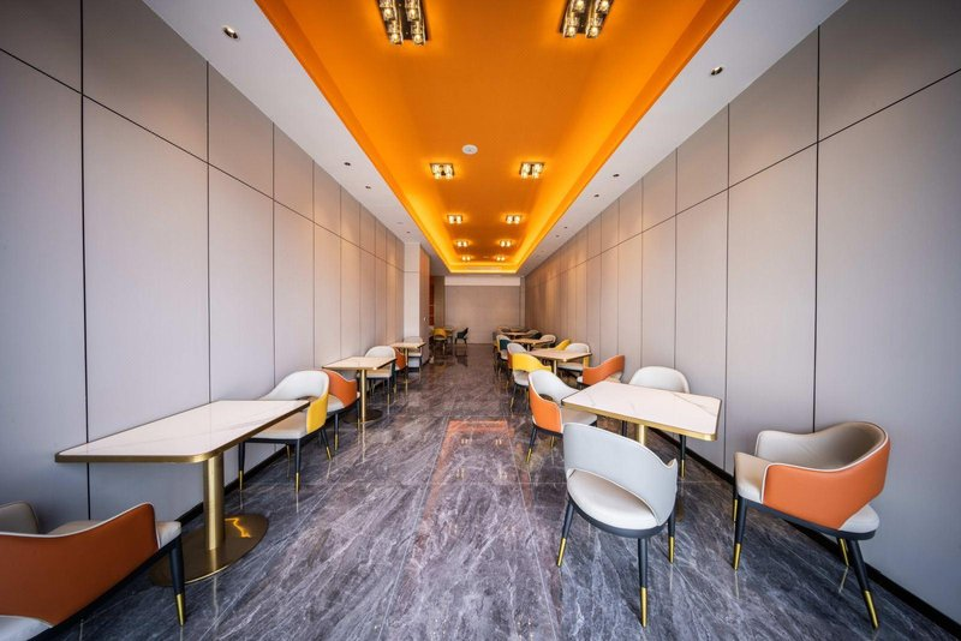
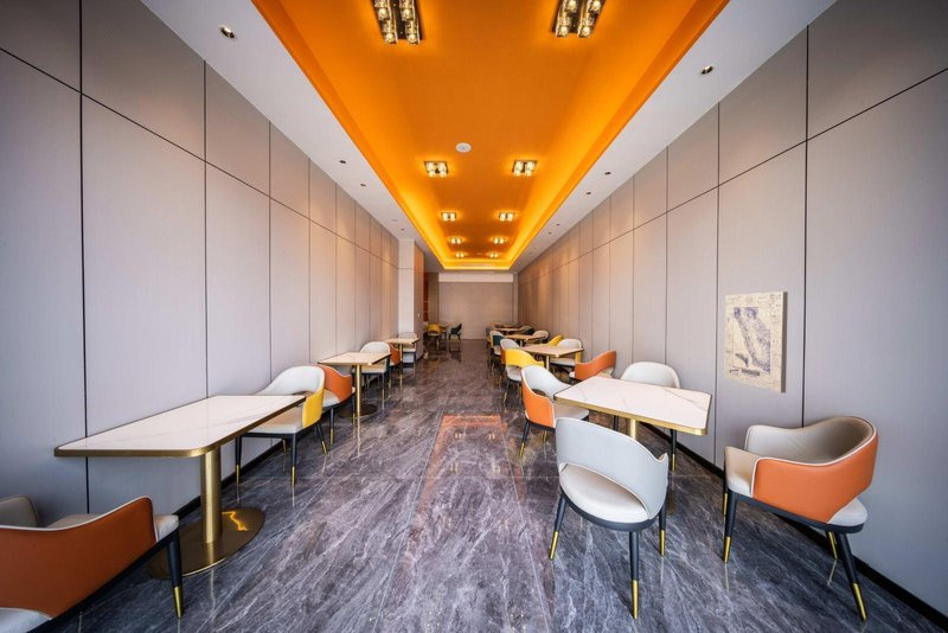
+ wall art (752, 339)
